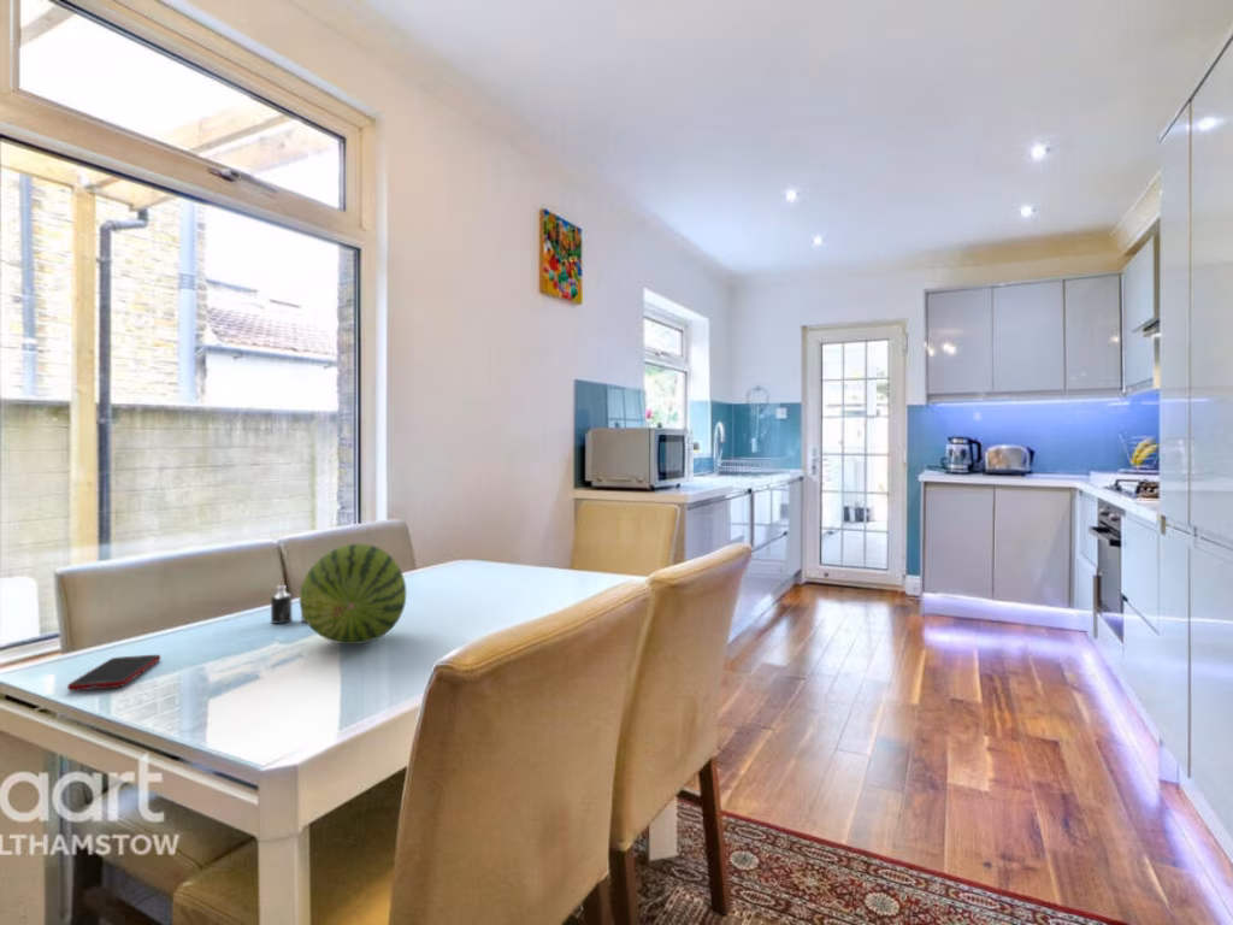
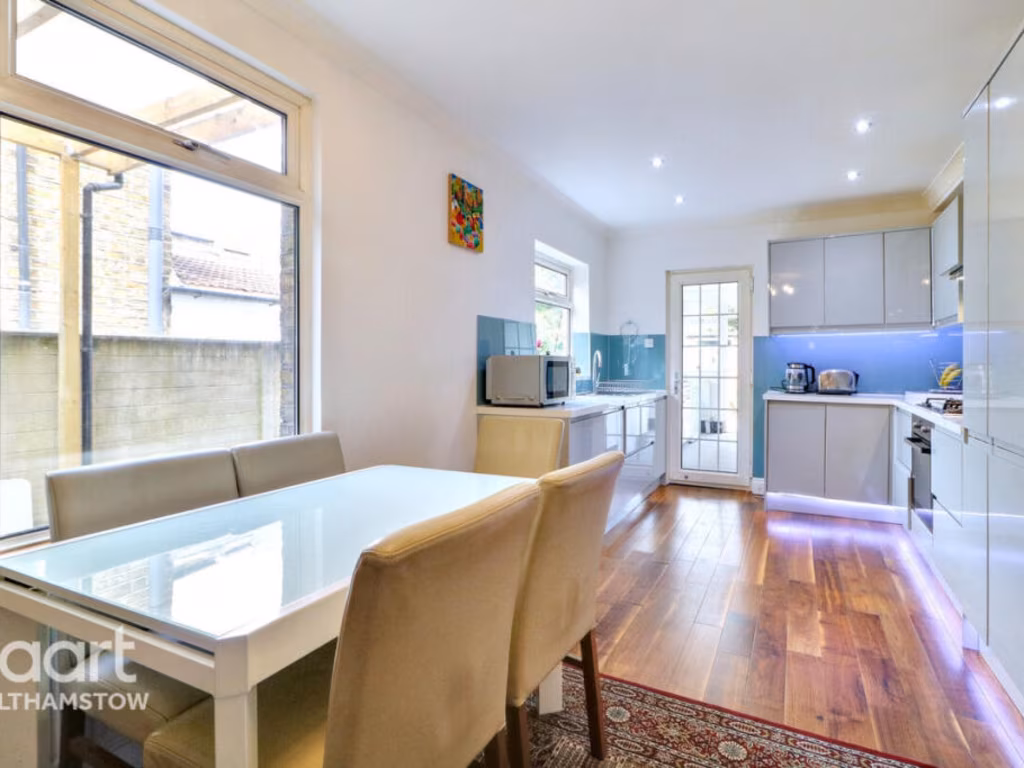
- fruit (354, 593)
- candle (290, 602)
- cell phone (117, 671)
